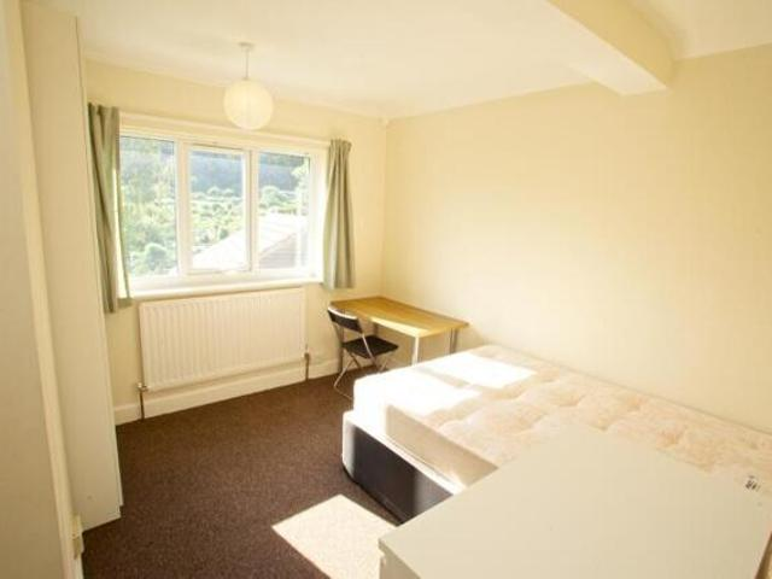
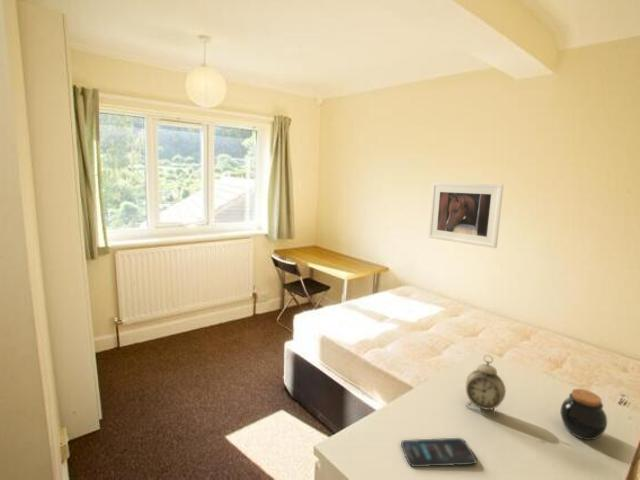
+ alarm clock (485, 382)
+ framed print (462, 213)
+ smartphone (437, 451)
+ jar (583, 413)
